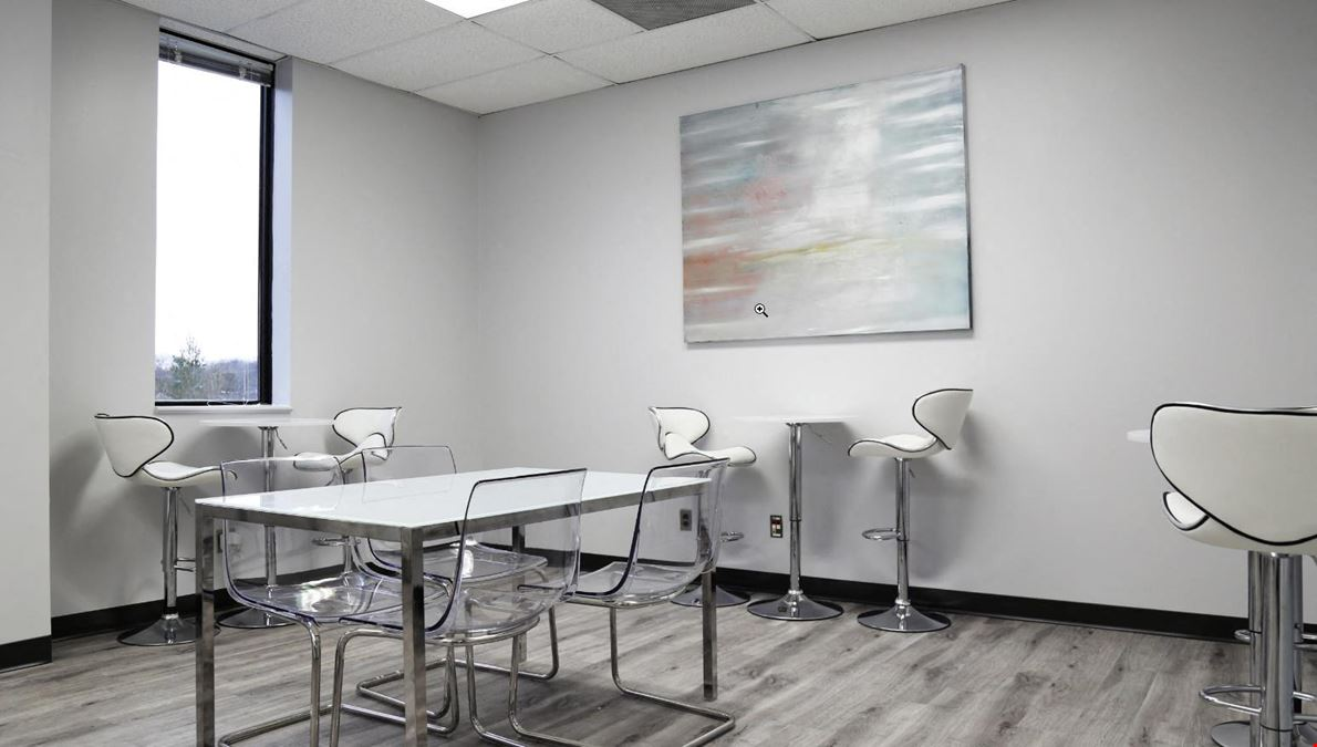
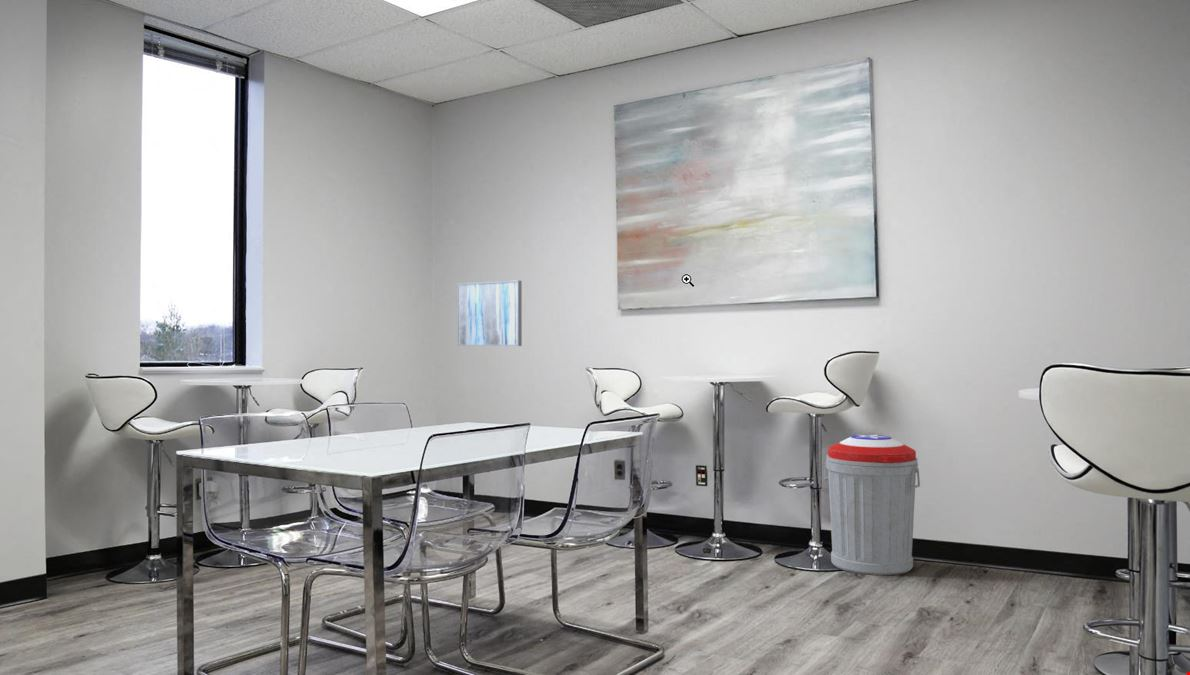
+ wall art (488, 314)
+ trash can (871, 500)
